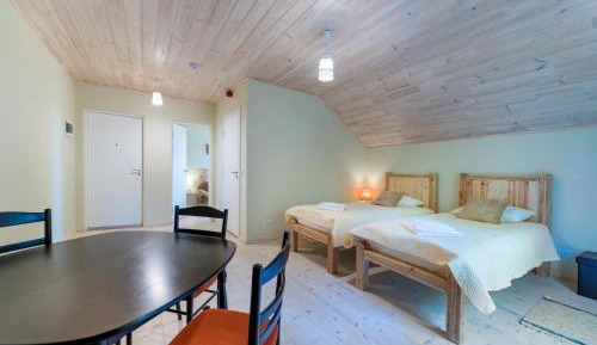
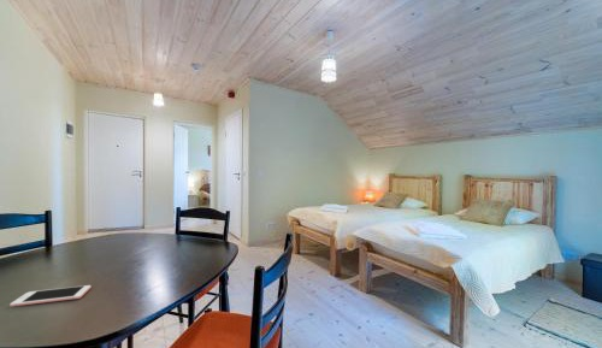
+ cell phone (53, 295)
